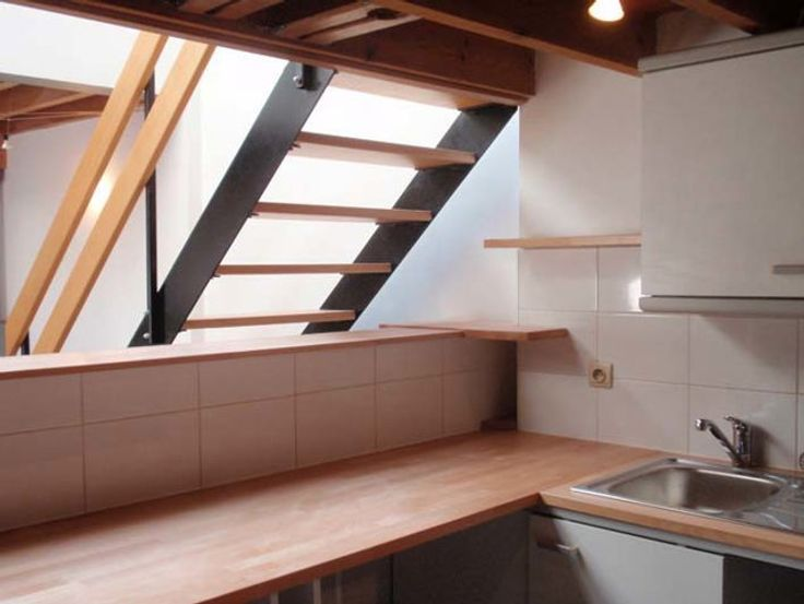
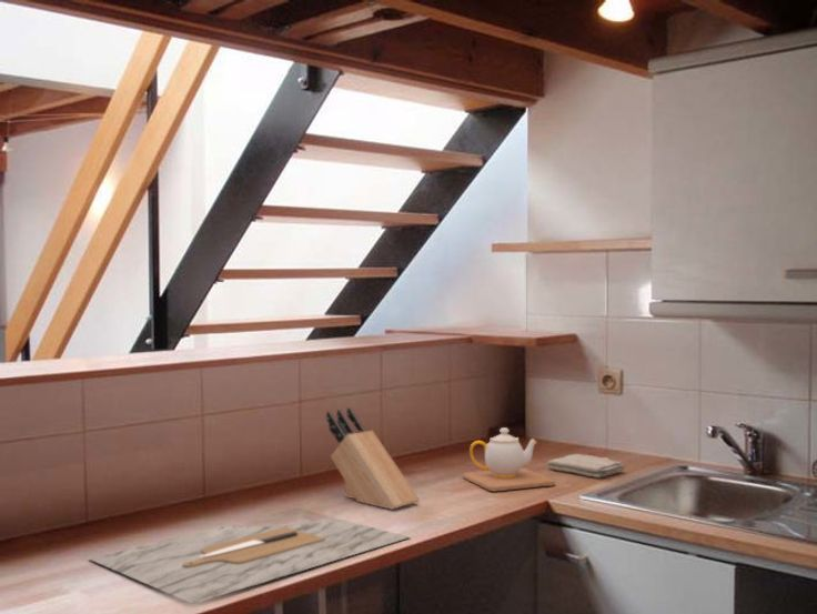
+ cutting board (254, 545)
+ washcloth (585, 464)
+ knife block (367, 454)
+ teapot (507, 454)
